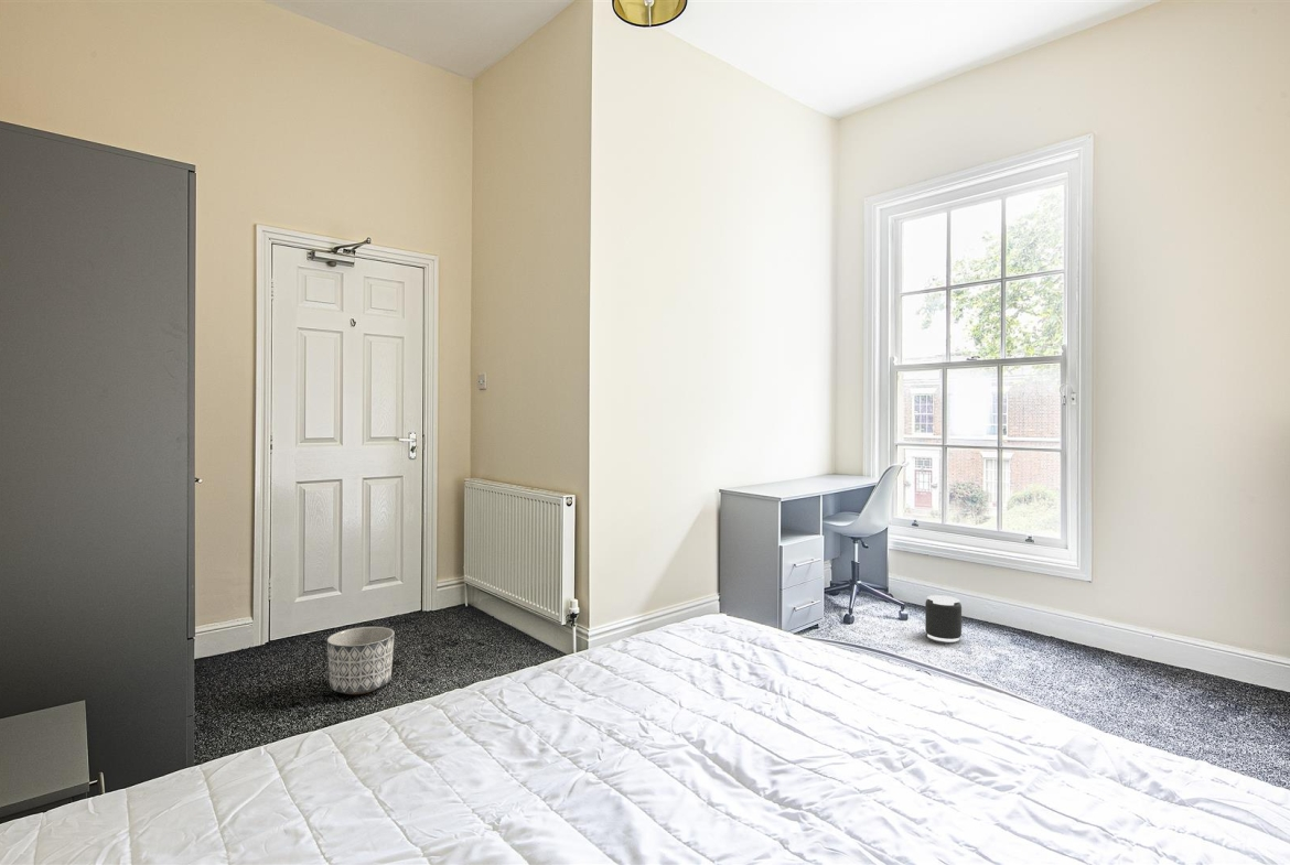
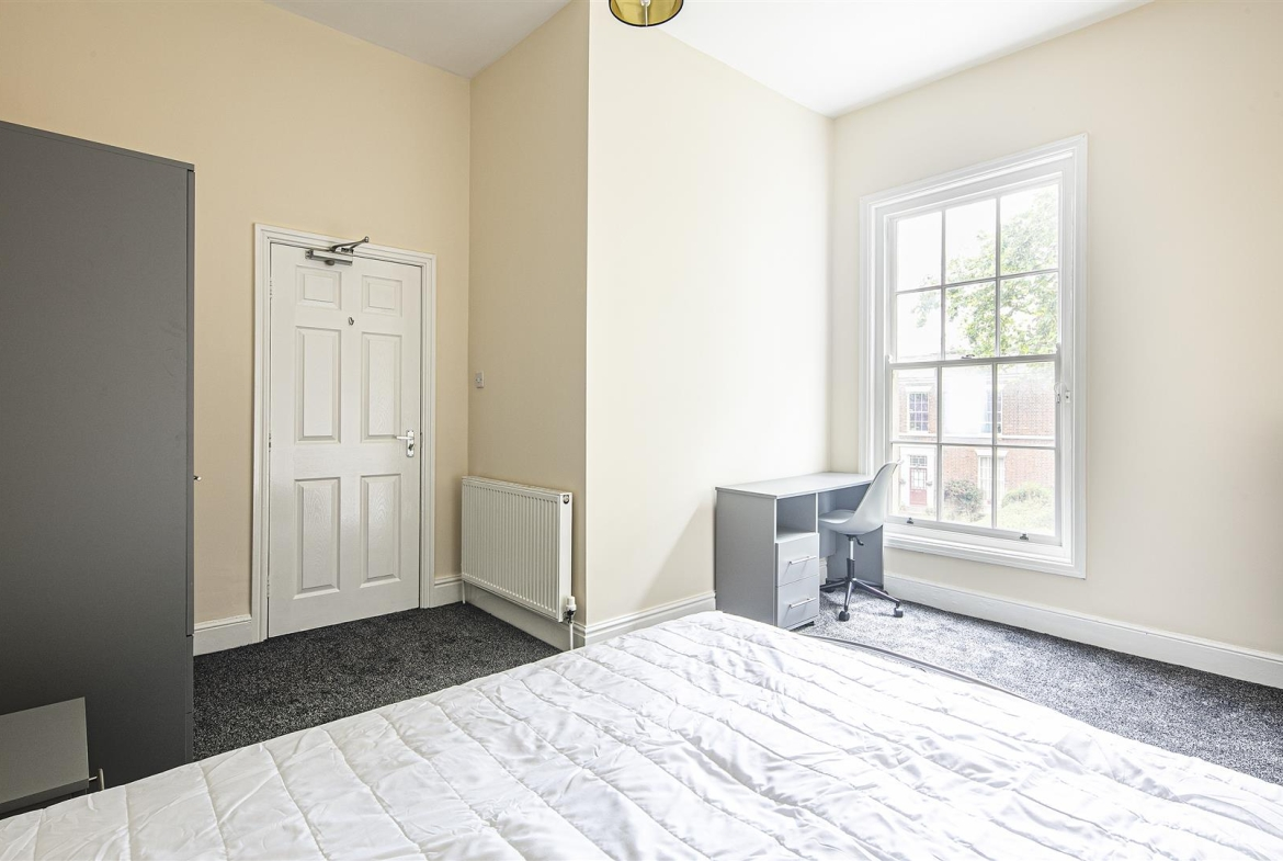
- planter (361, 661)
- speaker (943, 617)
